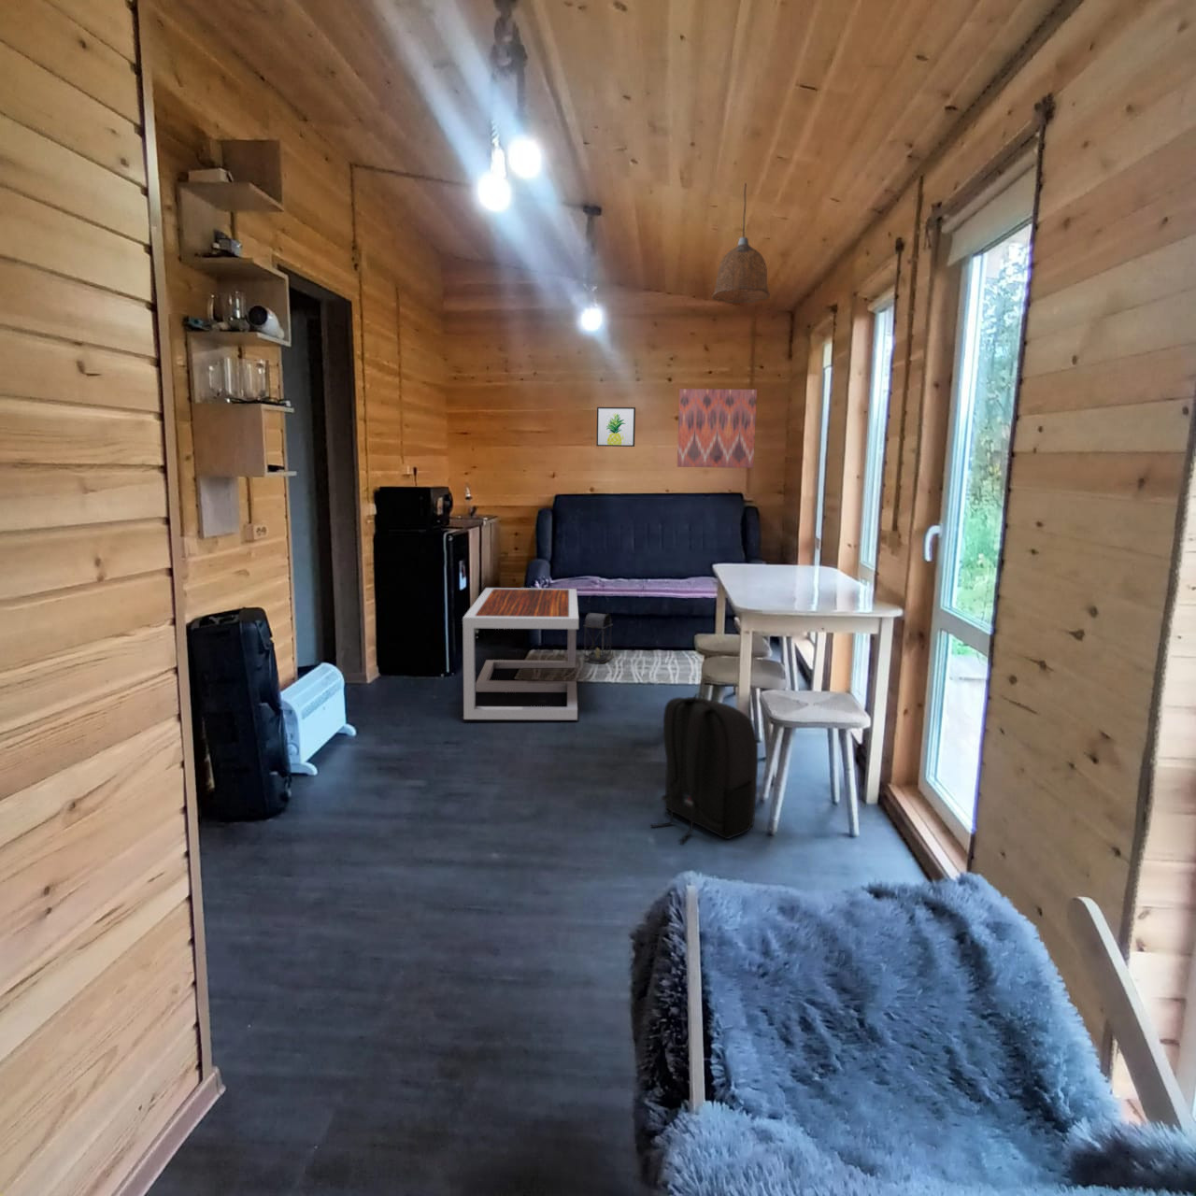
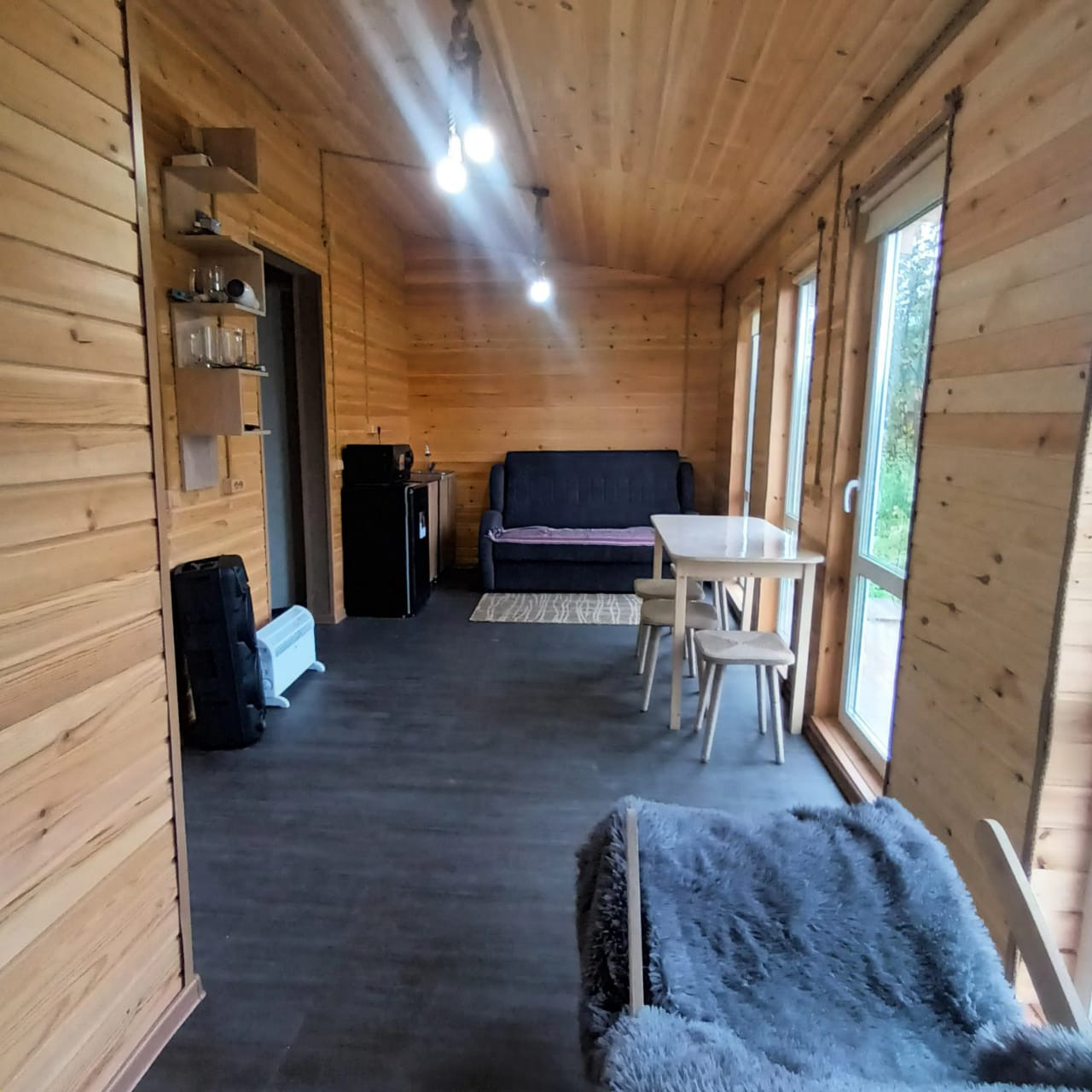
- wall art (616, 426)
- lantern (598, 628)
- pendant lamp (743, 240)
- wall art (715, 428)
- coffee table (526, 660)
- backpack (702, 758)
